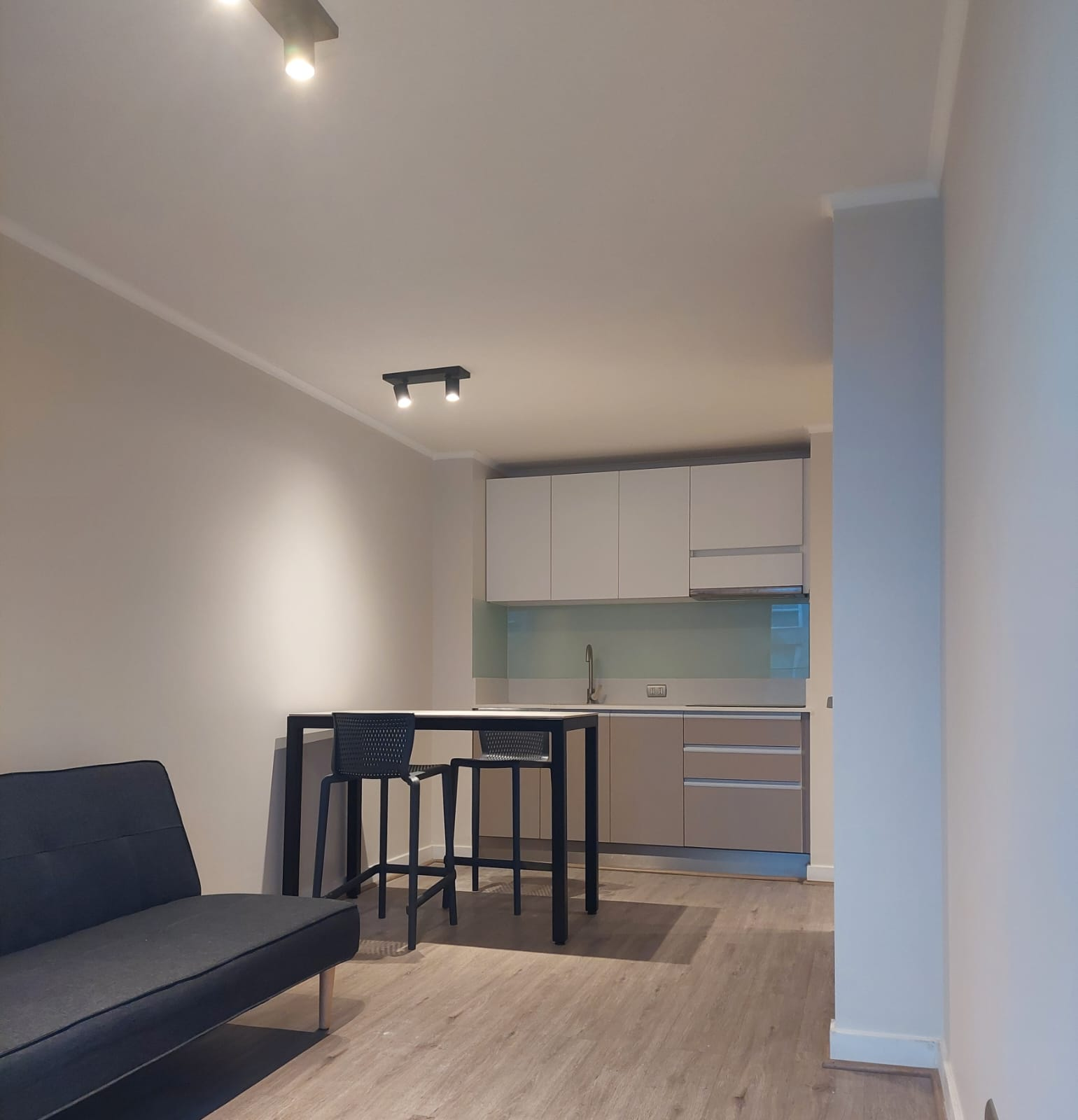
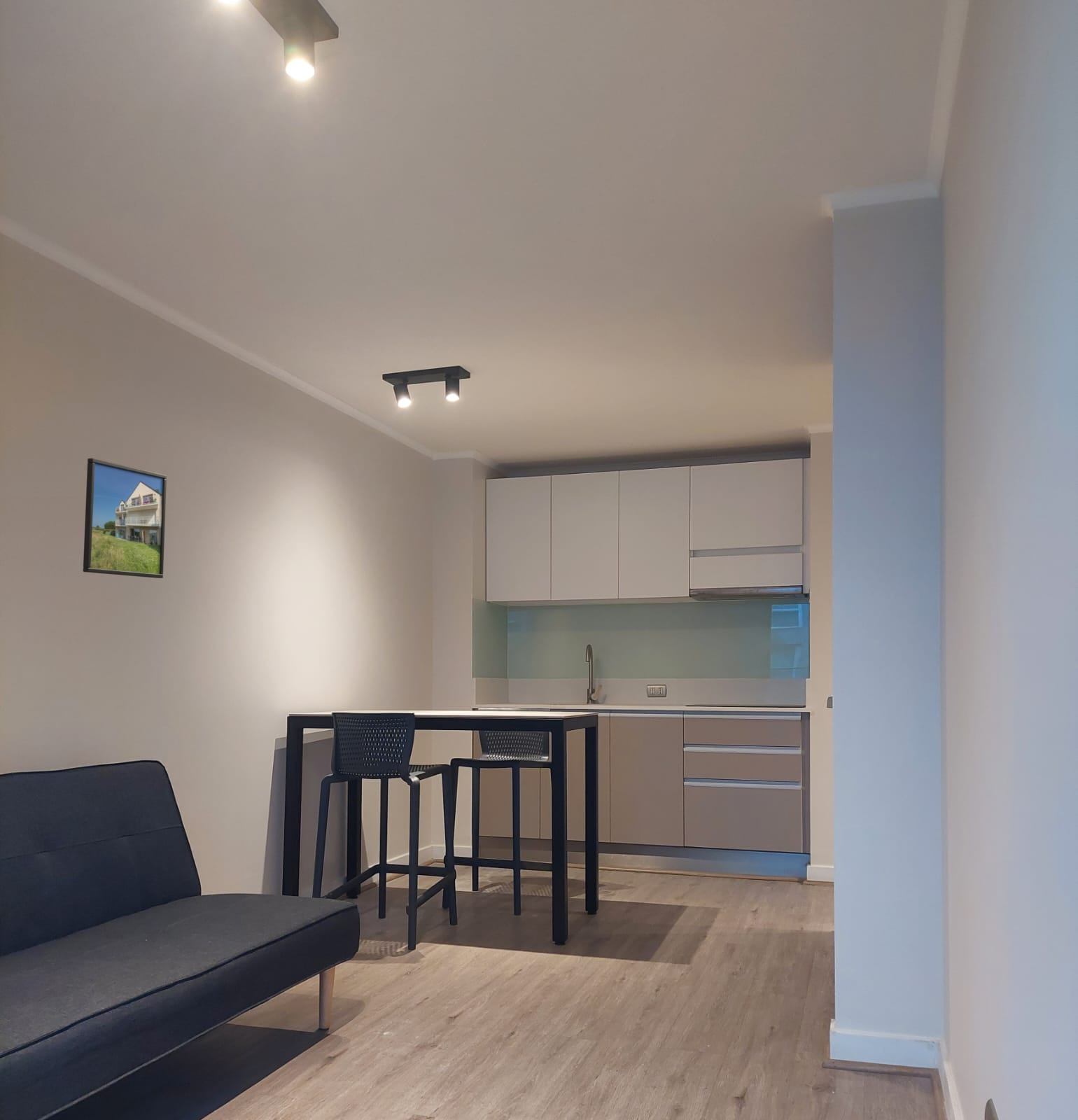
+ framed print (127, 521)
